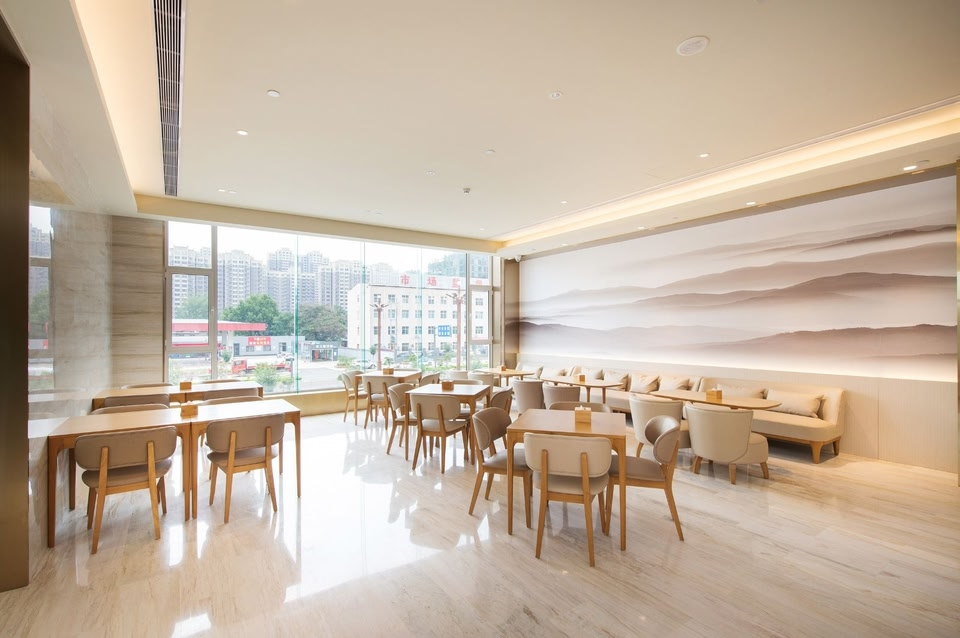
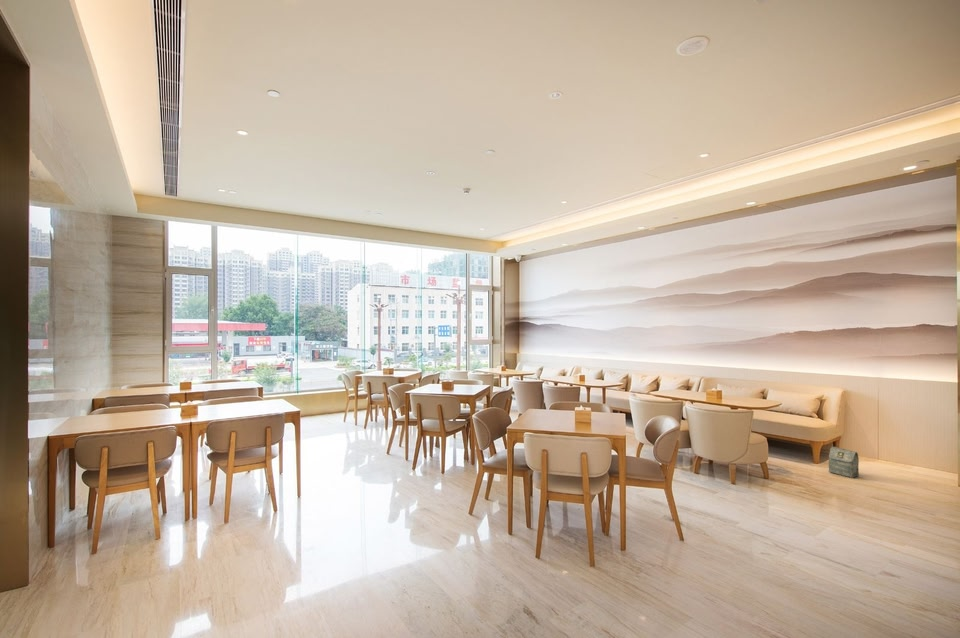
+ bag (843, 461)
